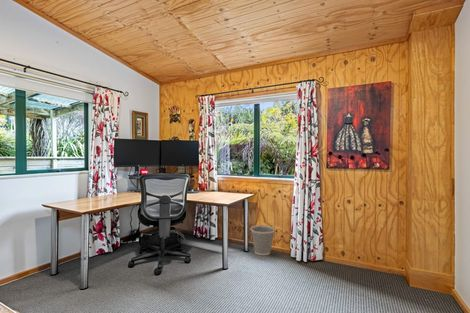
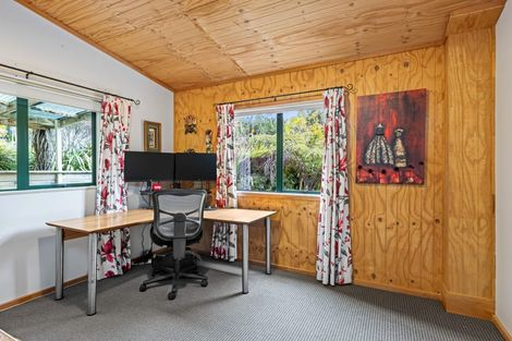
- wastebasket (262, 240)
